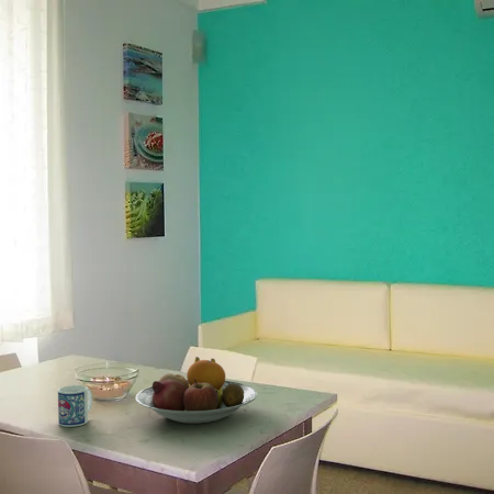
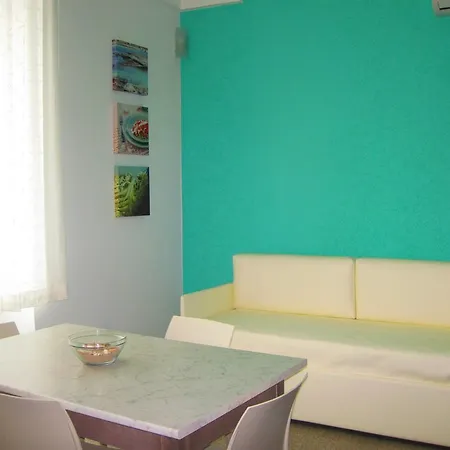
- fruit bowl (197, 389)
- mug (77, 403)
